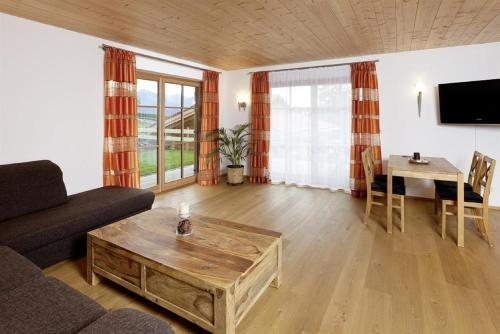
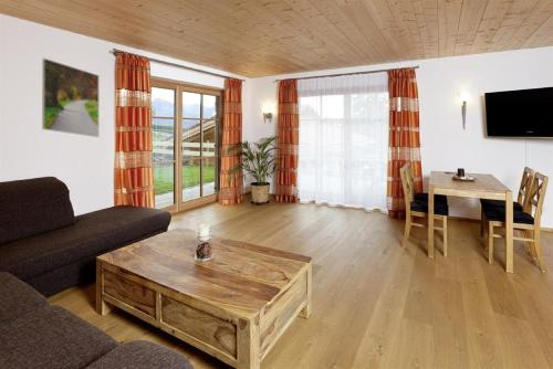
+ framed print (72, 99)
